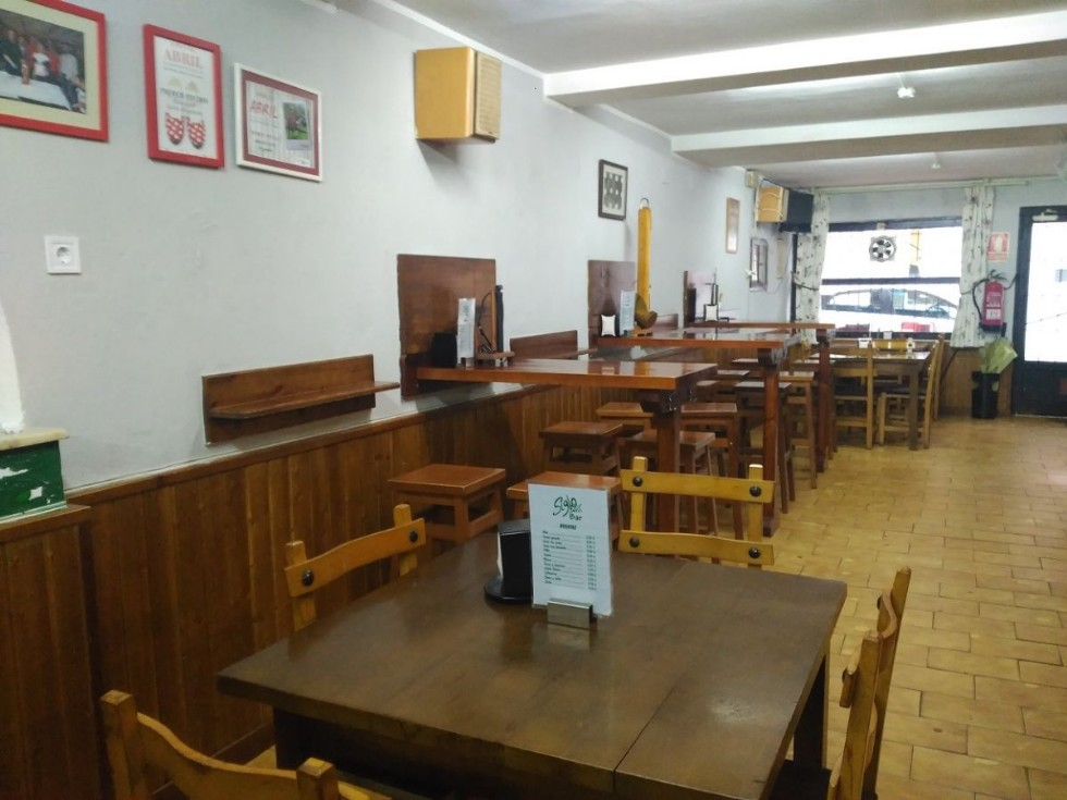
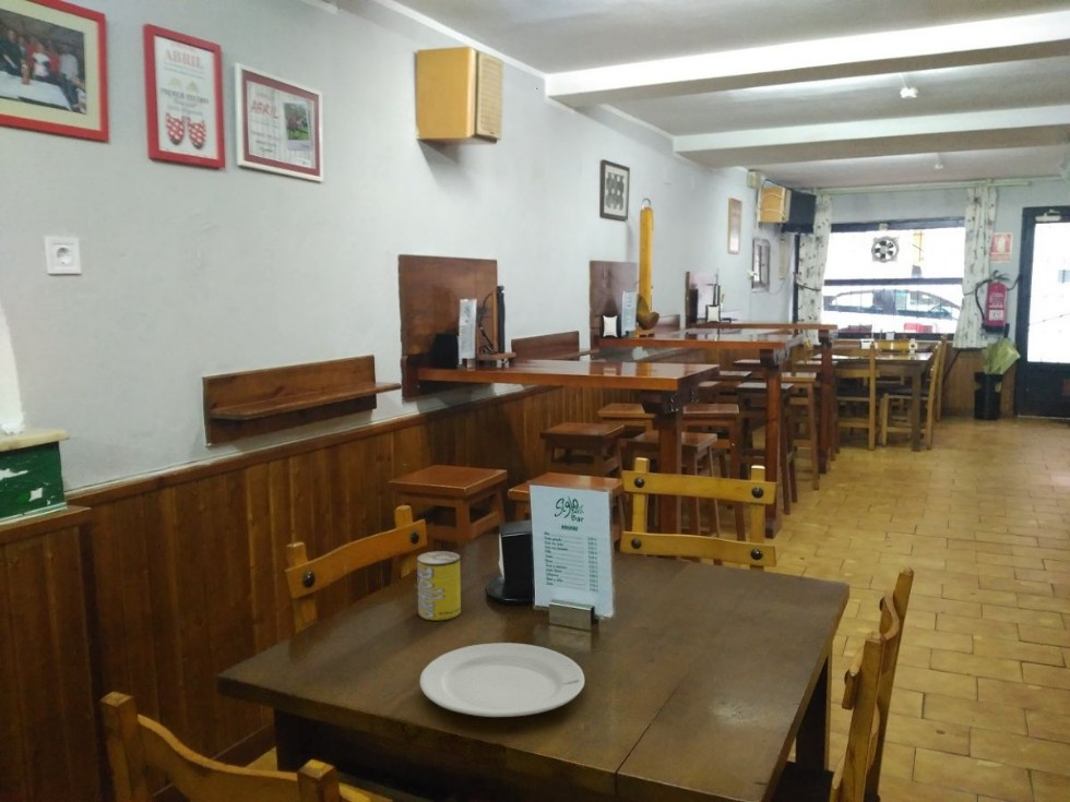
+ beverage can (439, 585)
+ chinaware (502, 682)
